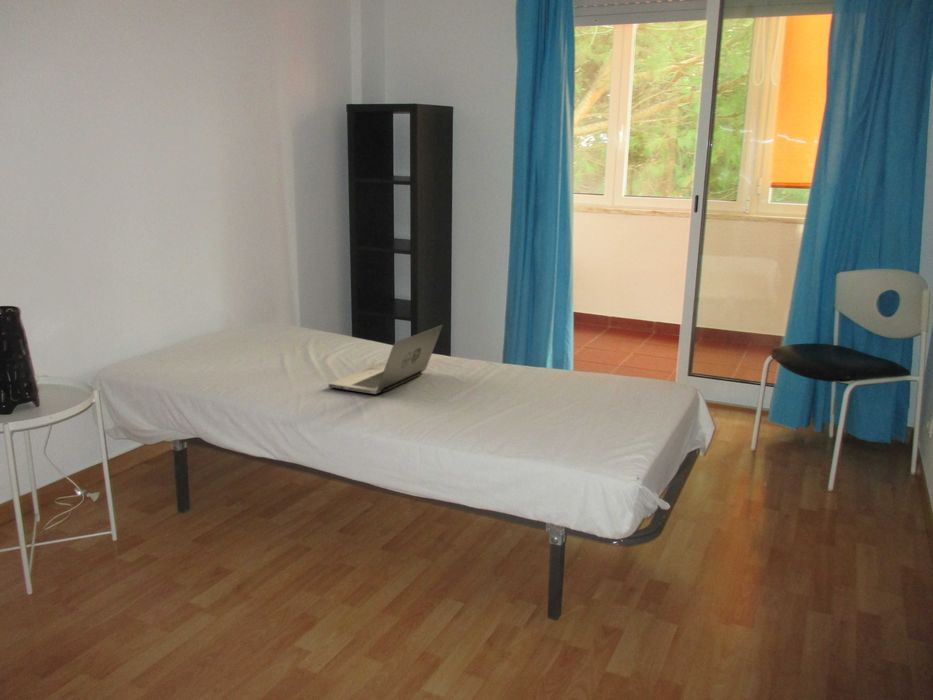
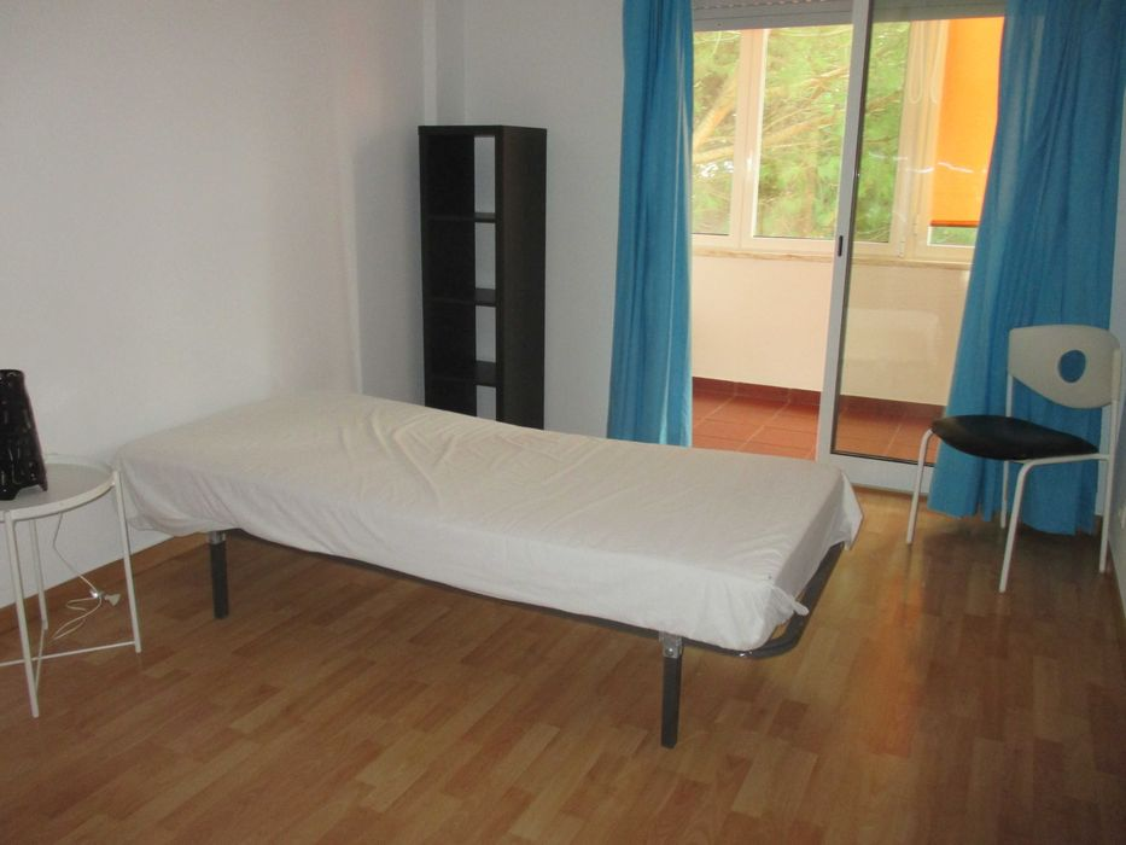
- laptop (389, 355)
